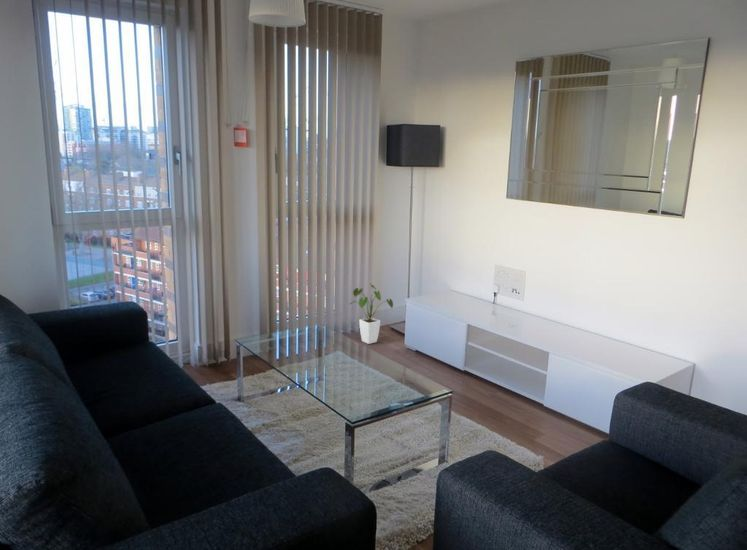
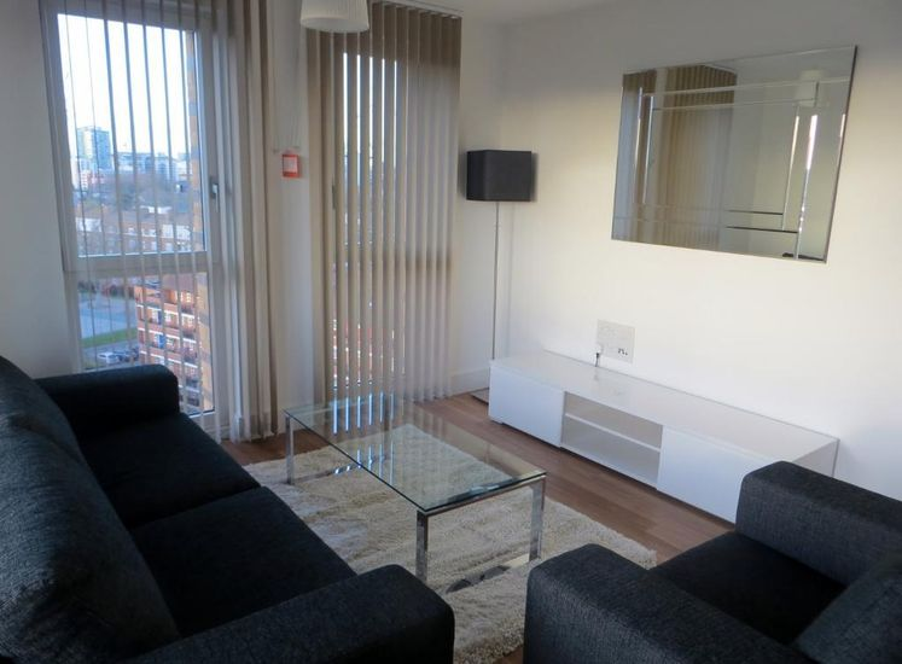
- house plant (373, 314)
